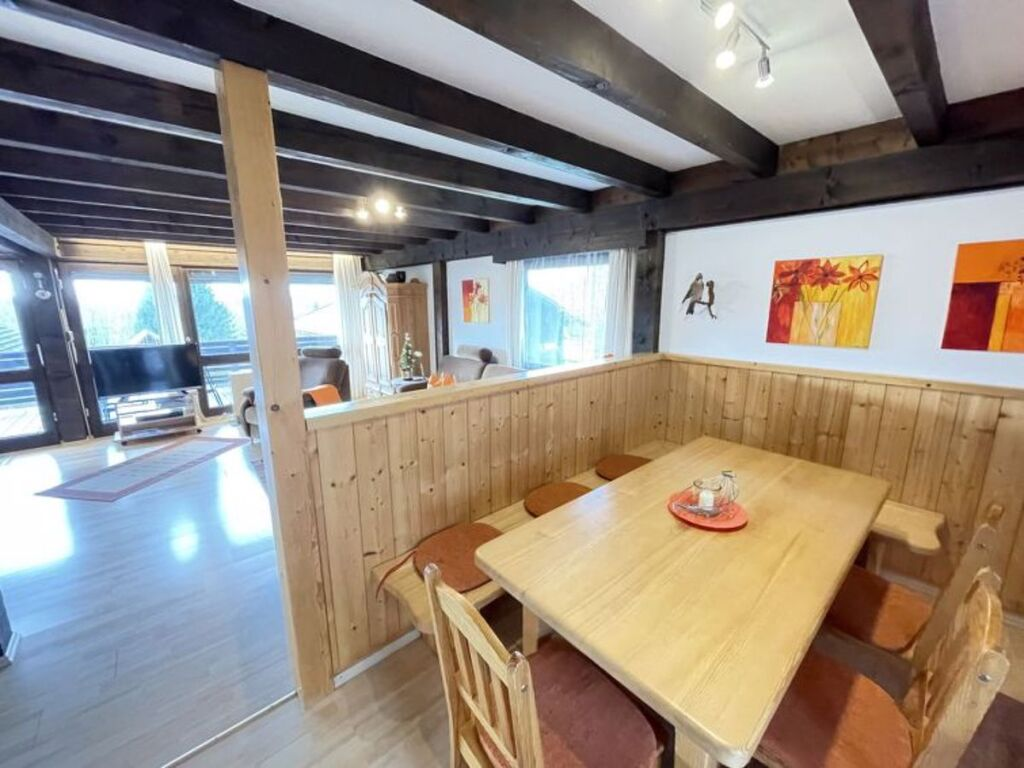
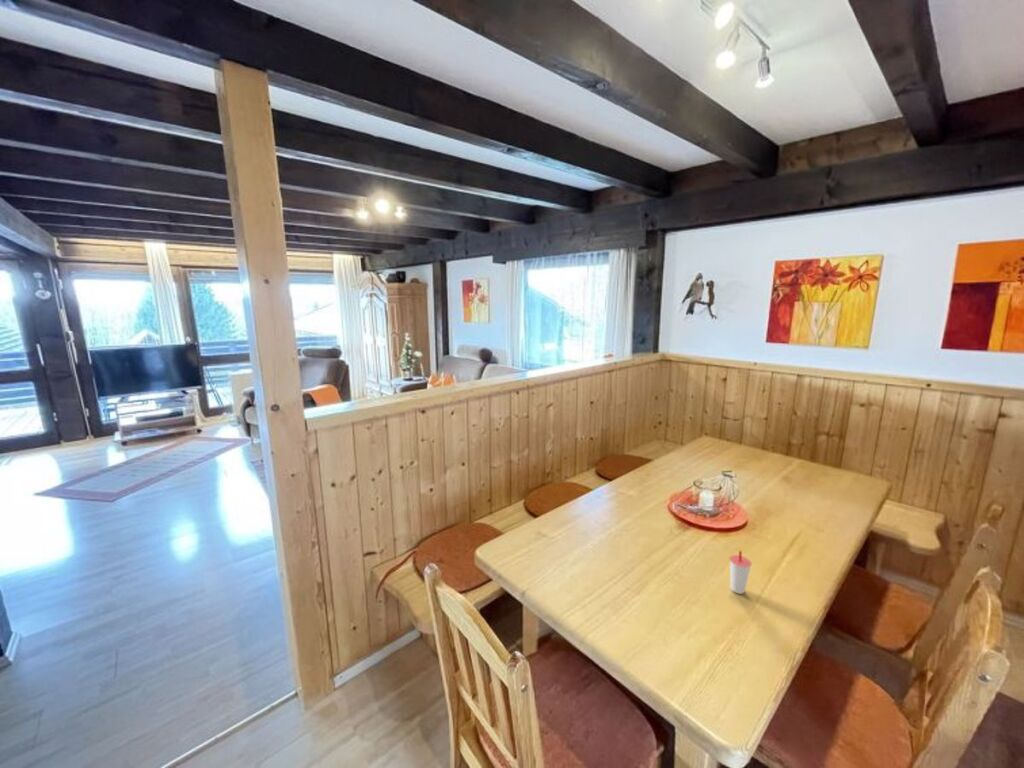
+ cup (739, 570)
